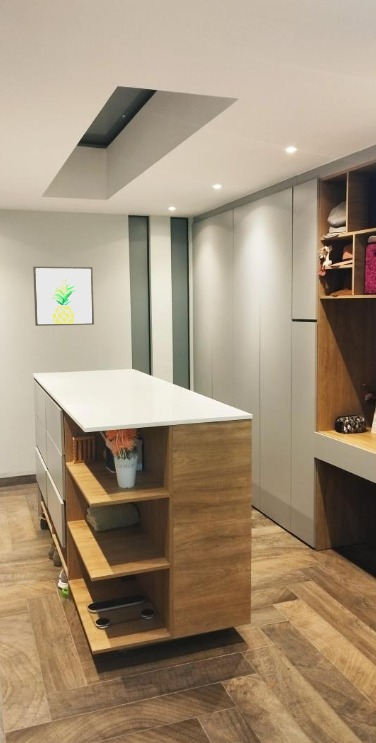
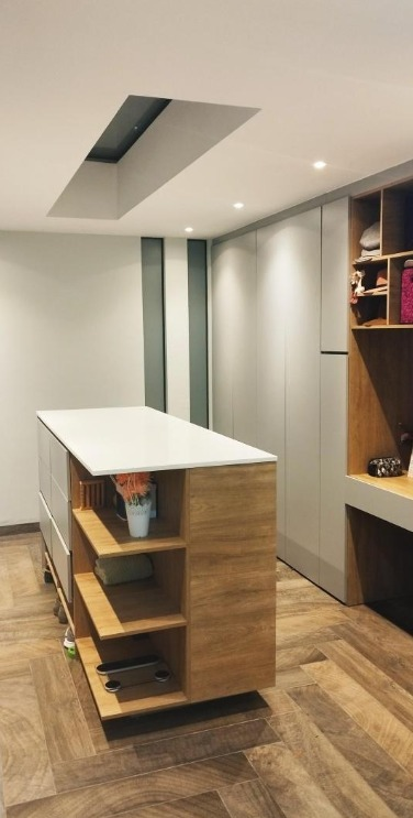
- wall art (64, 296)
